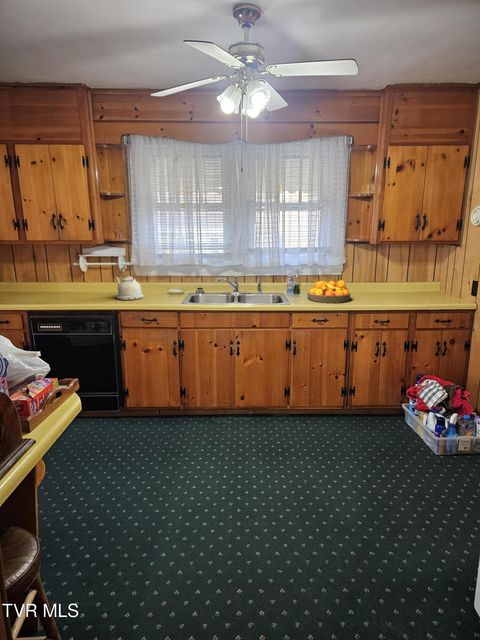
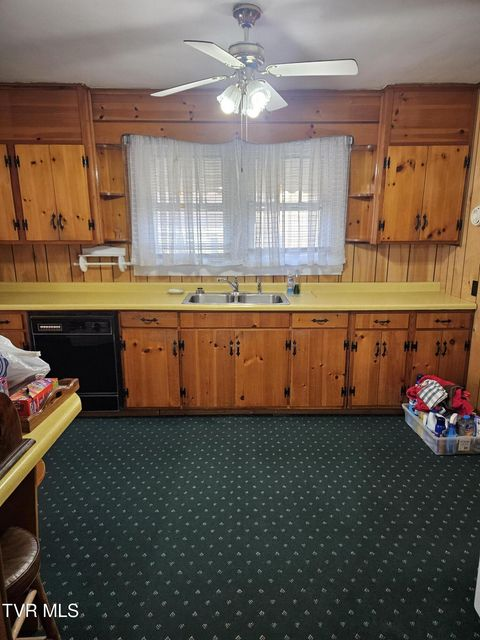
- kettle (127, 283)
- fruit bowl (328, 289)
